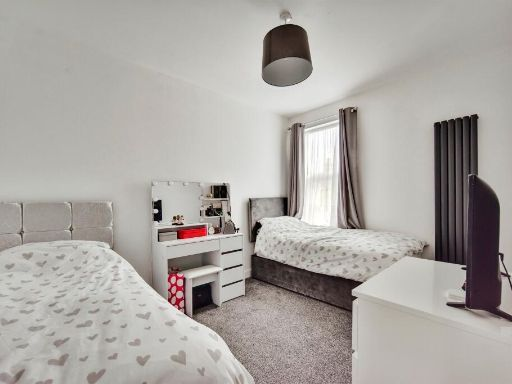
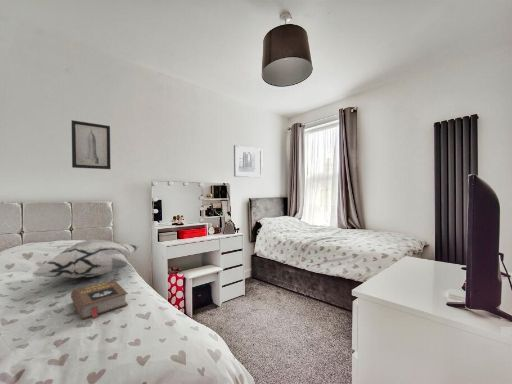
+ wall art (248, 162)
+ decorative pillow (95, 257)
+ wall art (91, 145)
+ book (99, 298)
